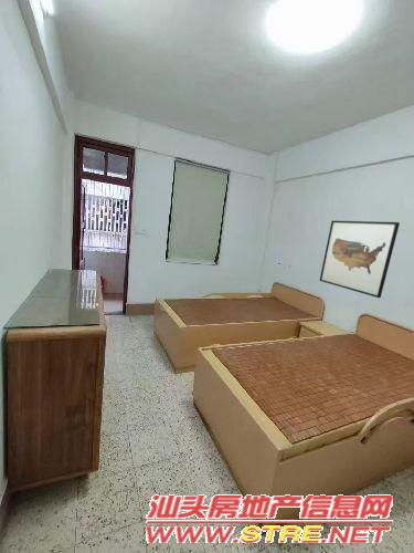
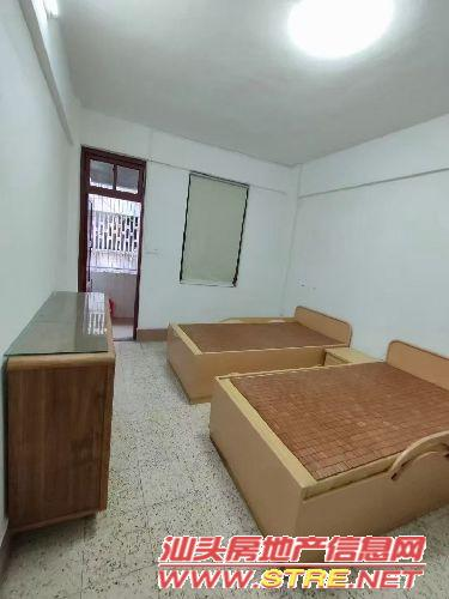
- wall art (353, 255)
